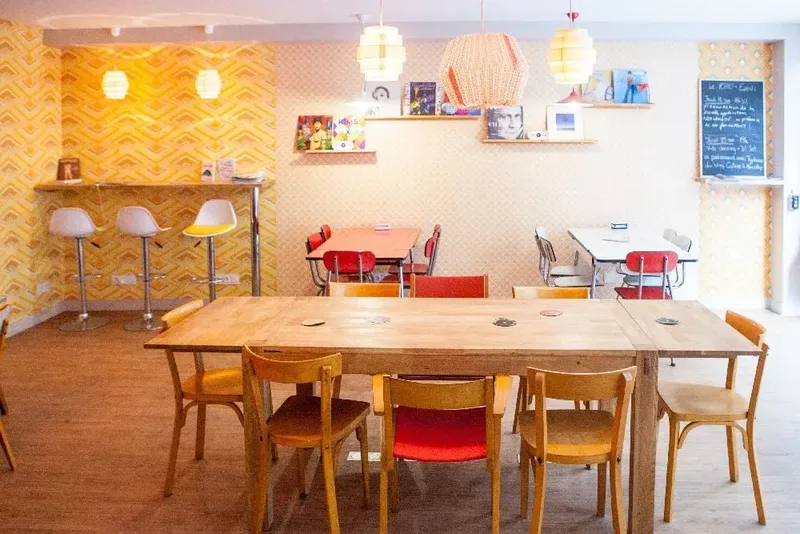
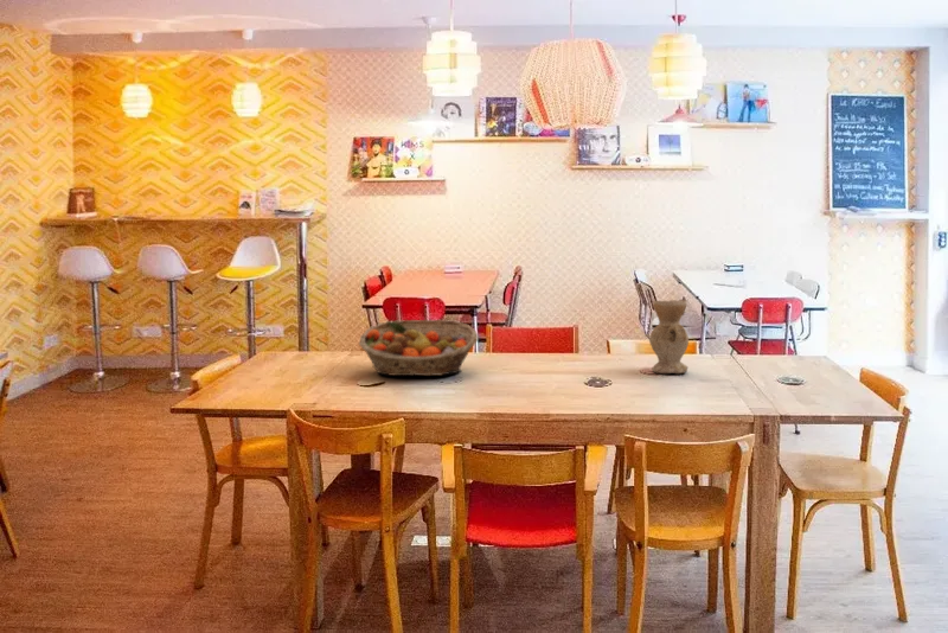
+ vase (670, 337)
+ fruit basket (418, 346)
